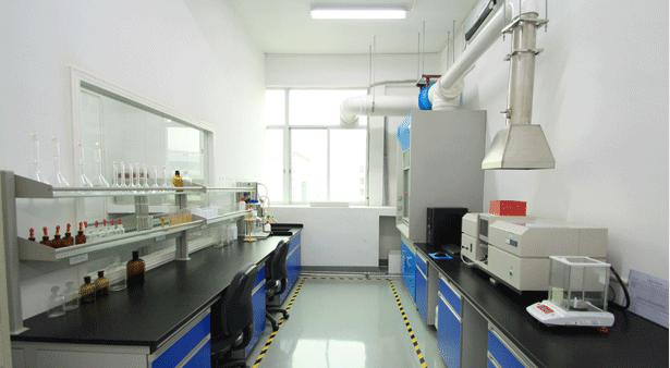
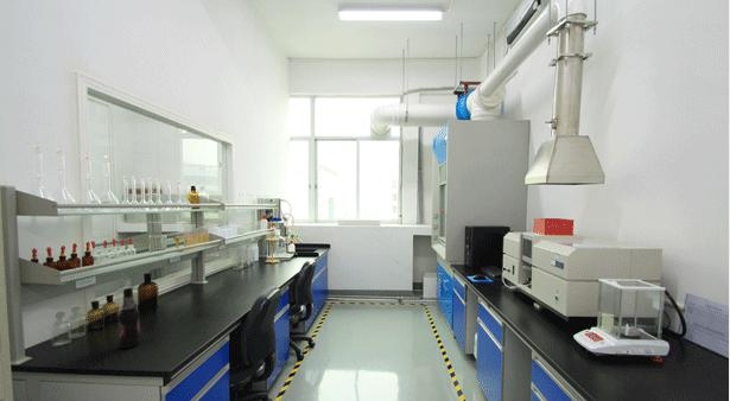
+ bottle (128, 317)
